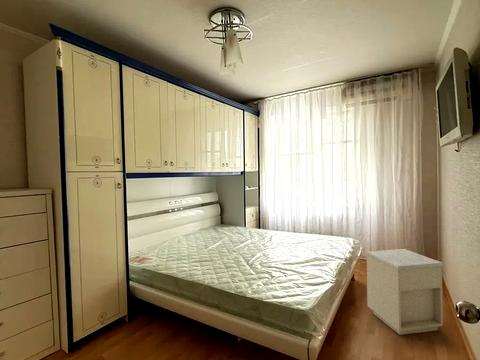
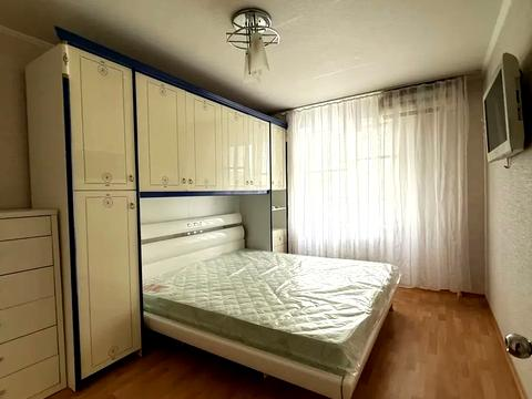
- nightstand (401, 288)
